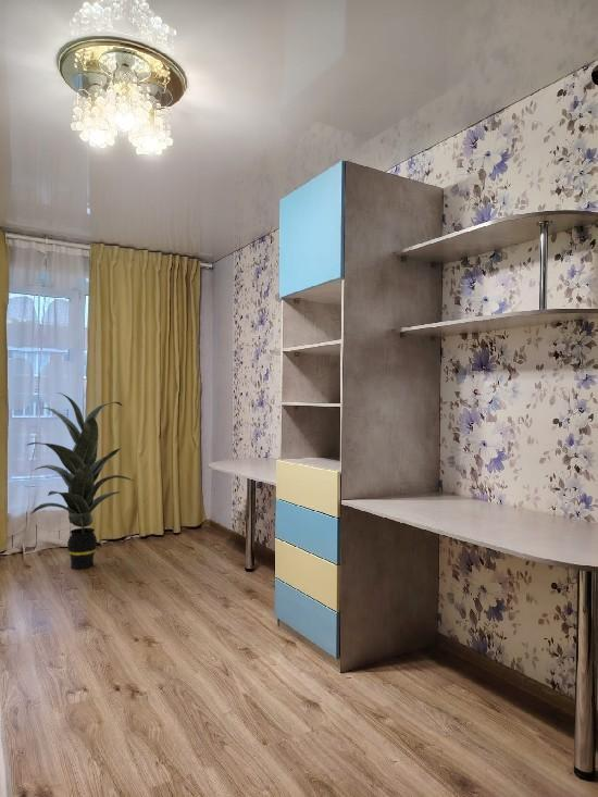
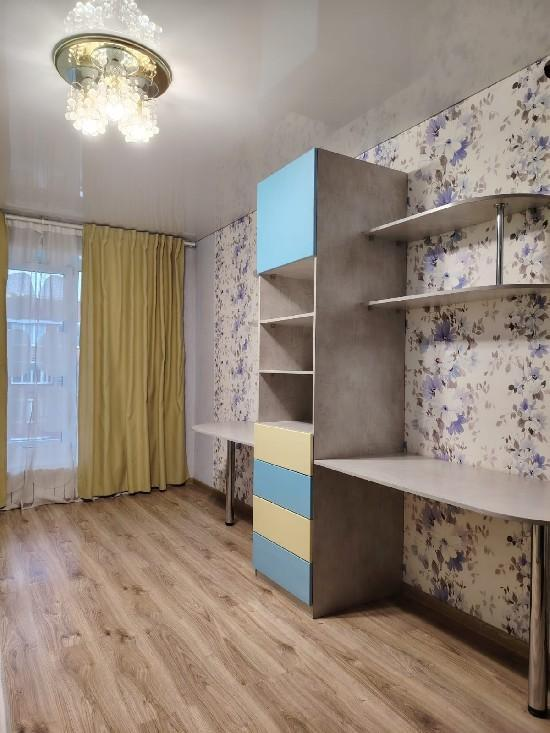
- indoor plant (75, 478)
